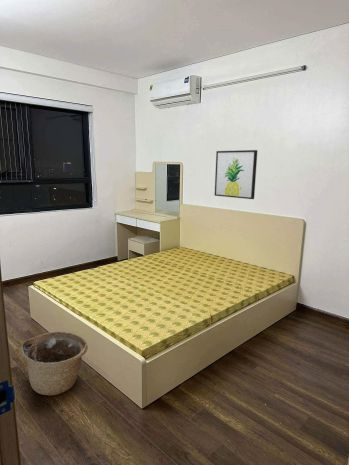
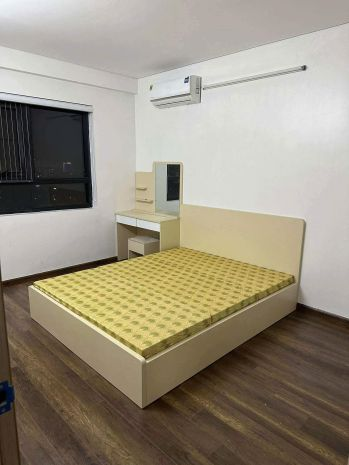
- wall art (234, 174)
- basket (56, 361)
